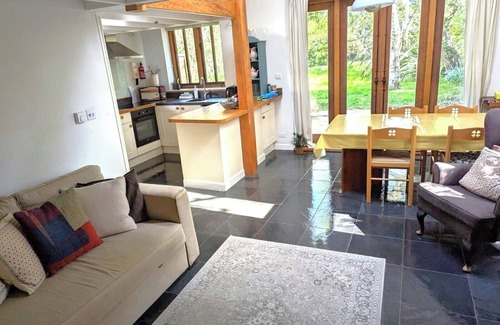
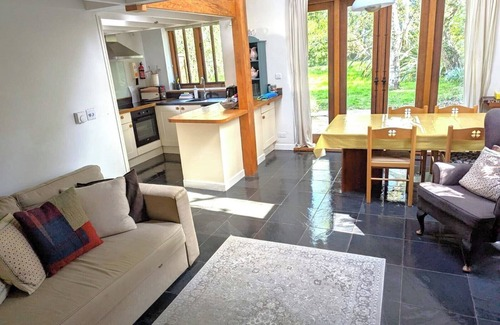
- potted plant (300, 143)
